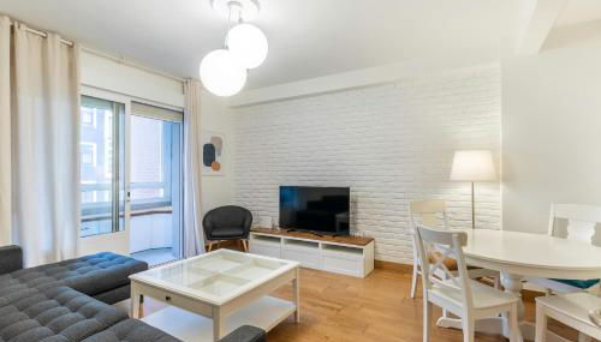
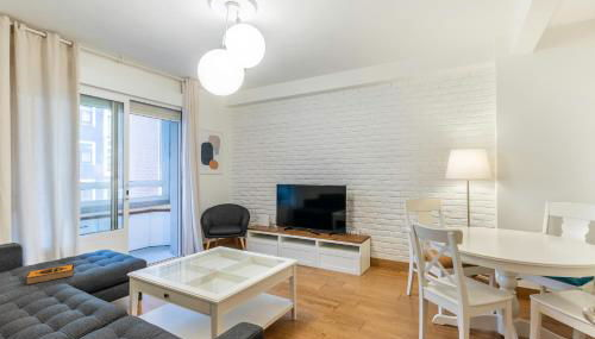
+ hardback book (51, 272)
